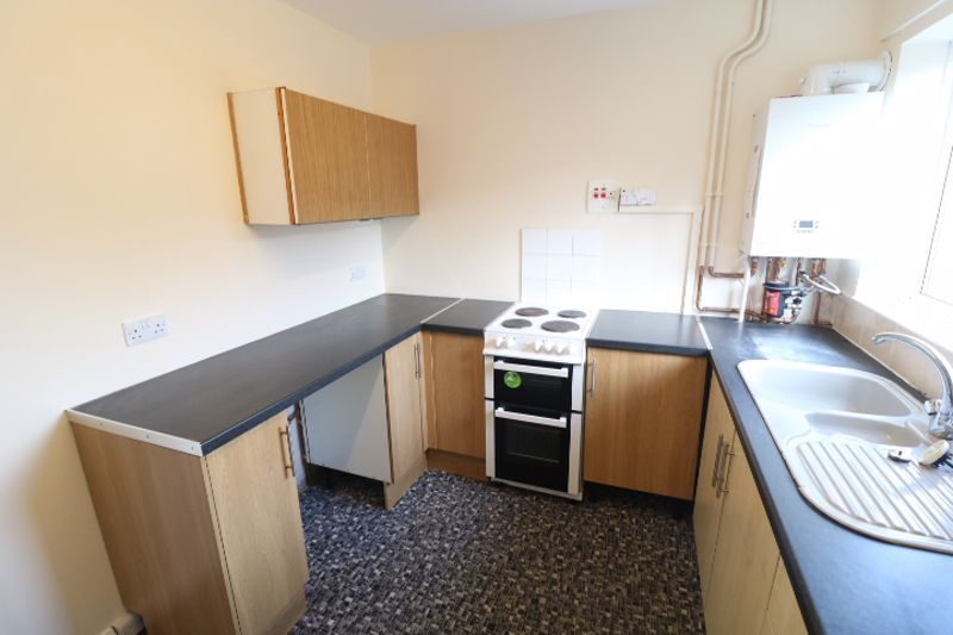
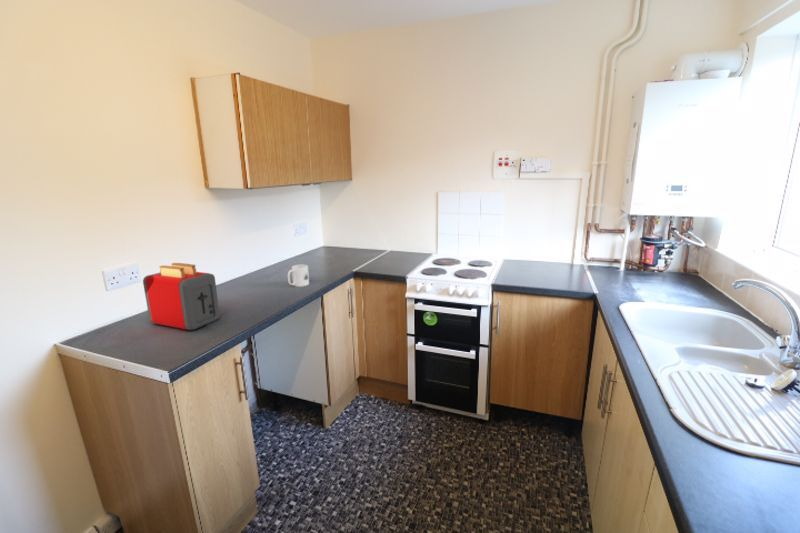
+ toaster (182, 293)
+ mug (297, 276)
